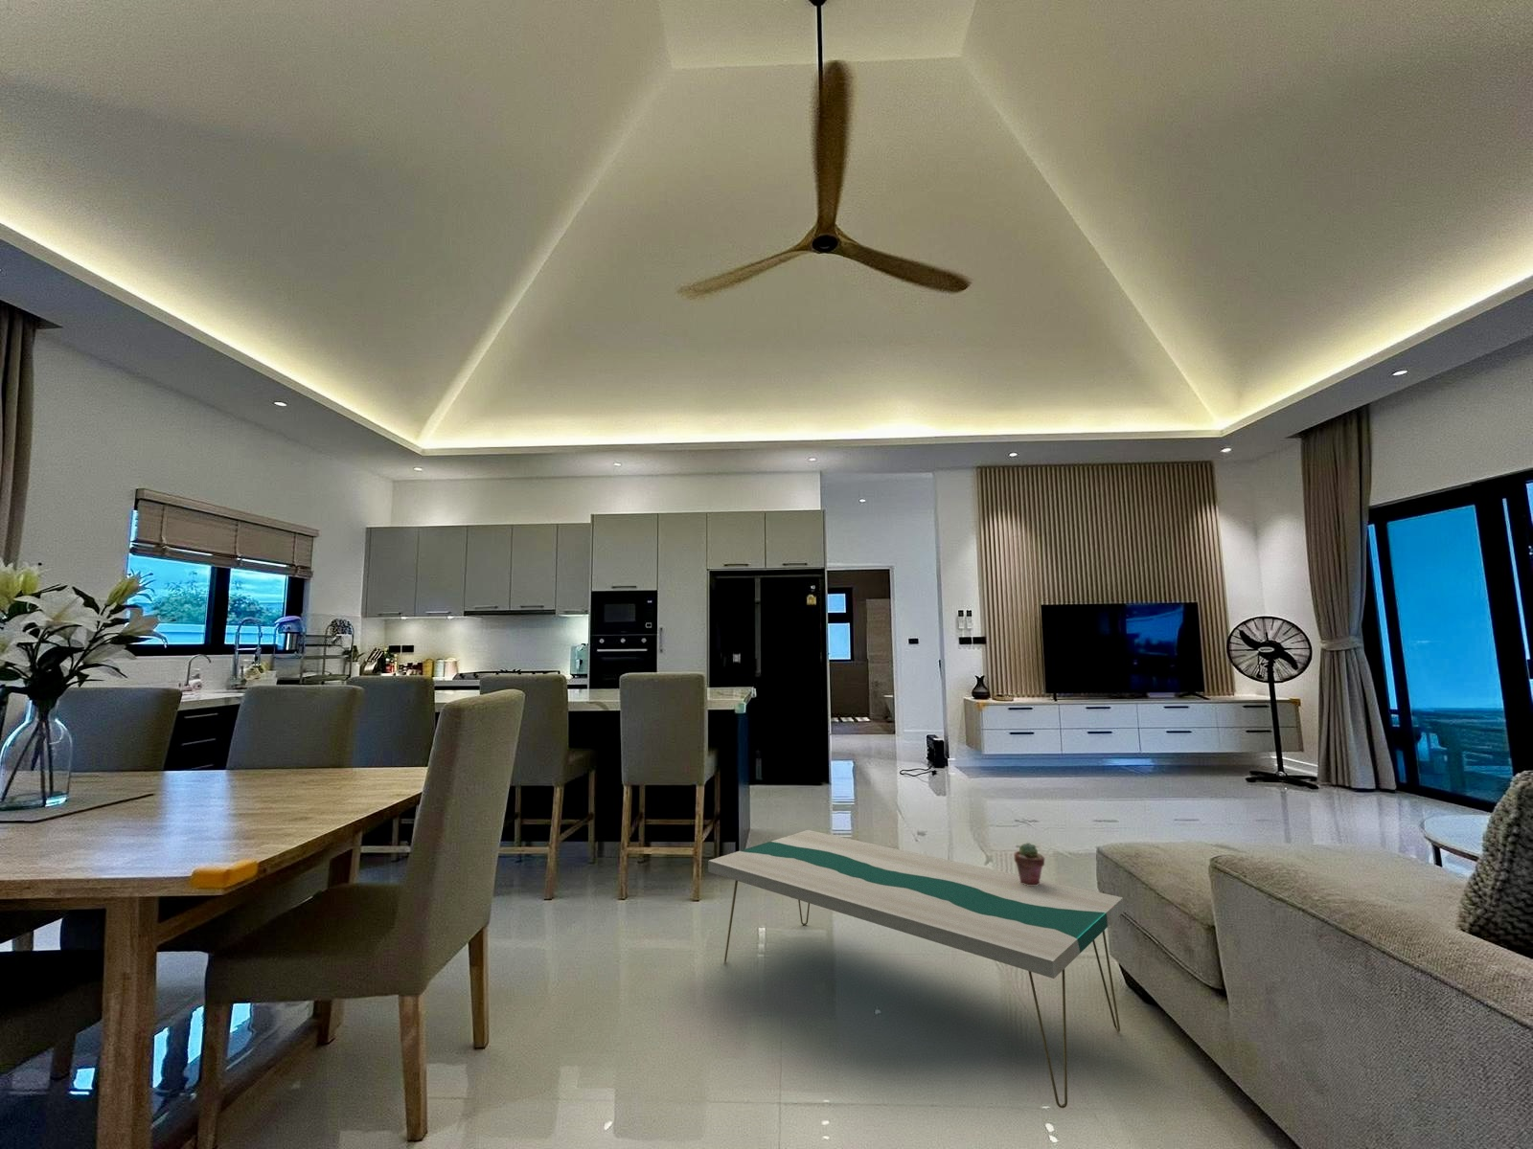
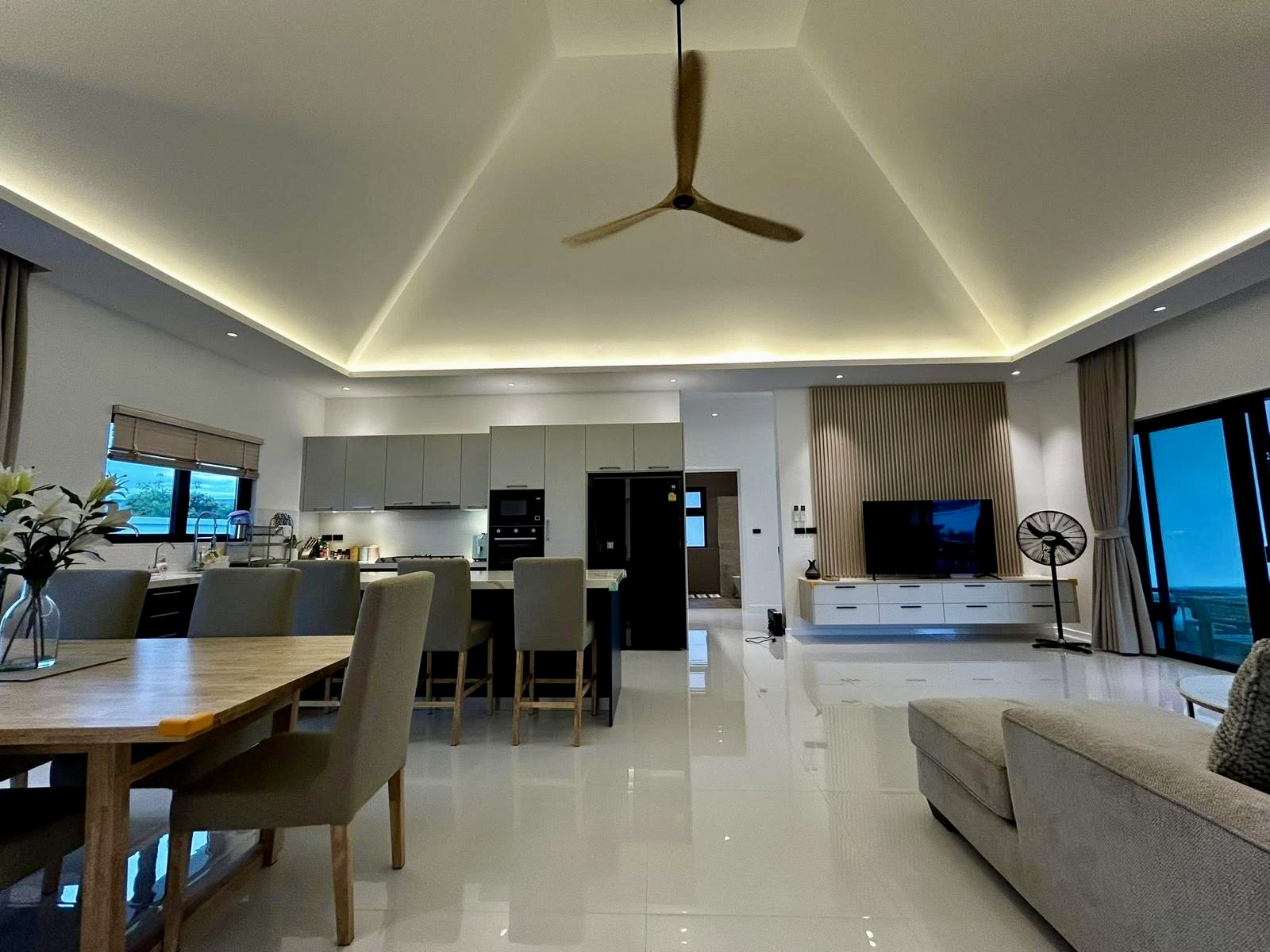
- coffee table (899, 931)
- potted succulent (1028, 862)
